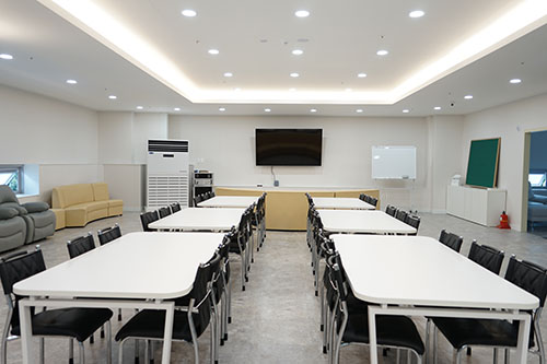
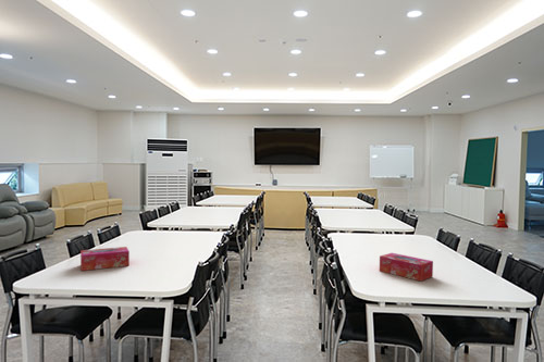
+ tissue box (405, 265)
+ tissue box (104, 258)
